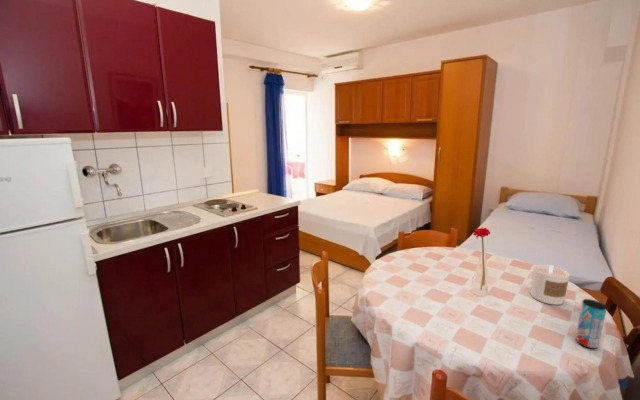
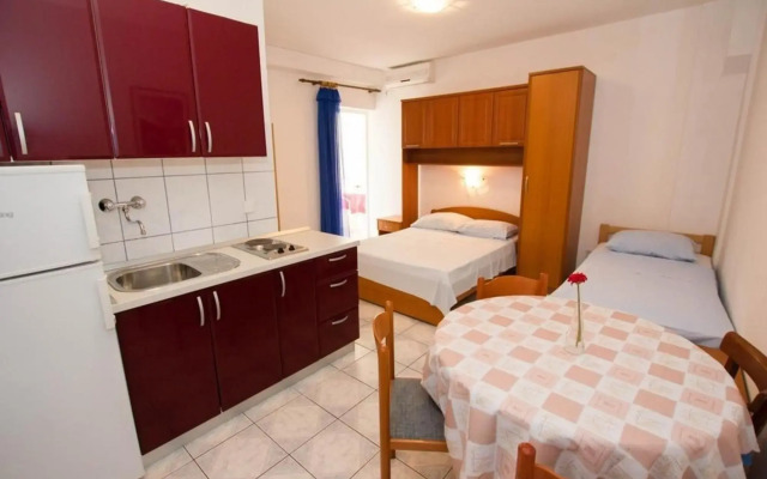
- candle (549, 281)
- beverage can (590, 323)
